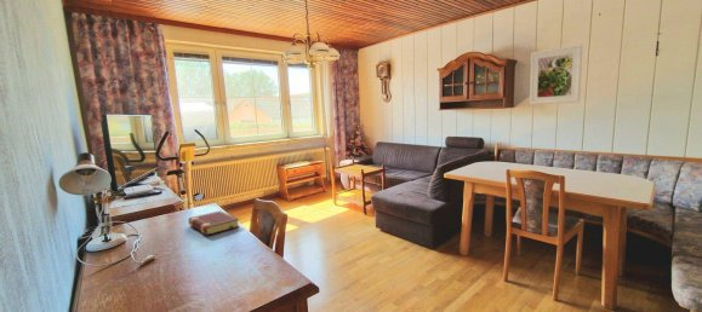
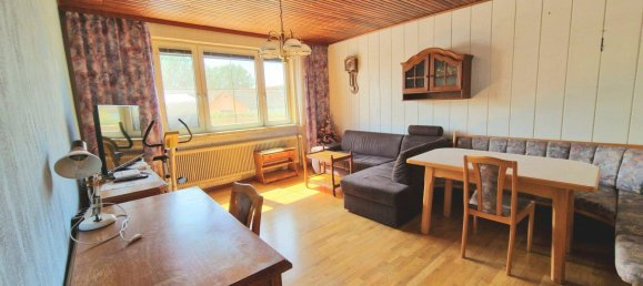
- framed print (554, 76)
- book (213, 221)
